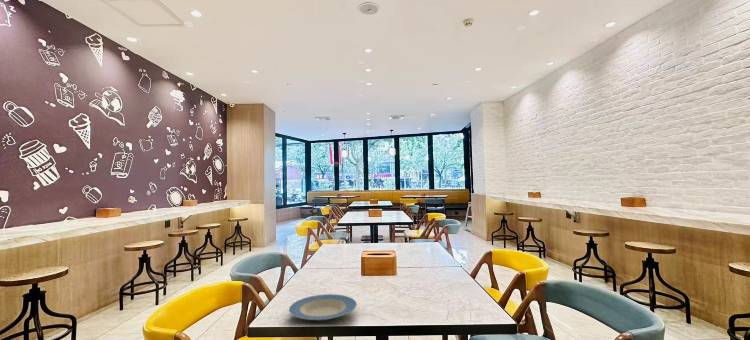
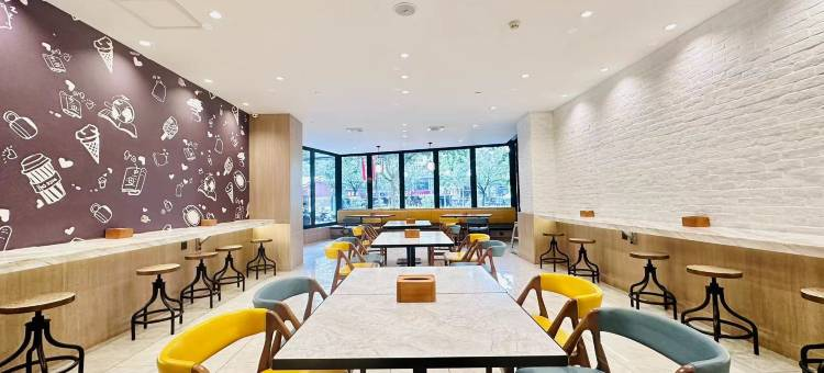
- plate (323, 309)
